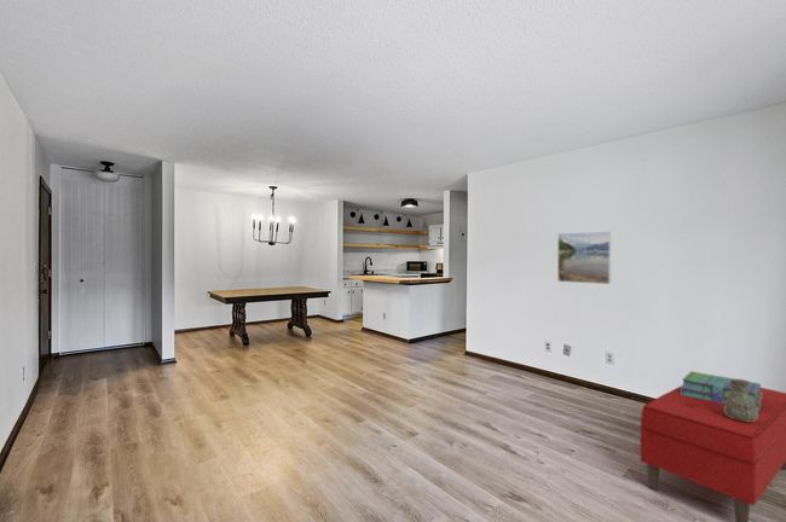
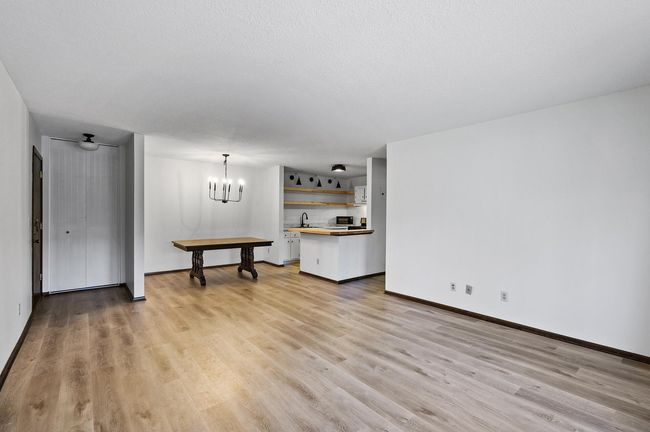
- stack of books (719, 388)
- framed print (583, 257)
- bench (721, 439)
- decorative vase (741, 400)
